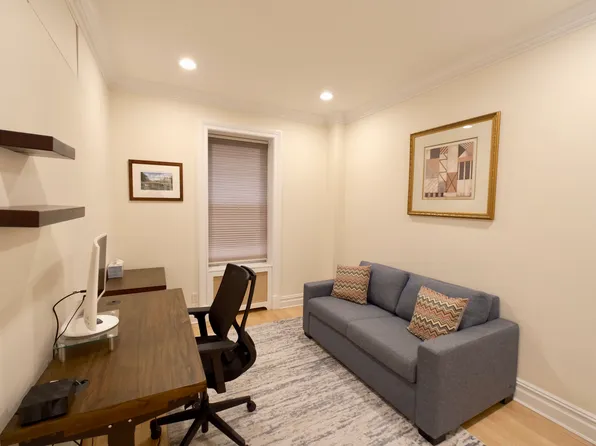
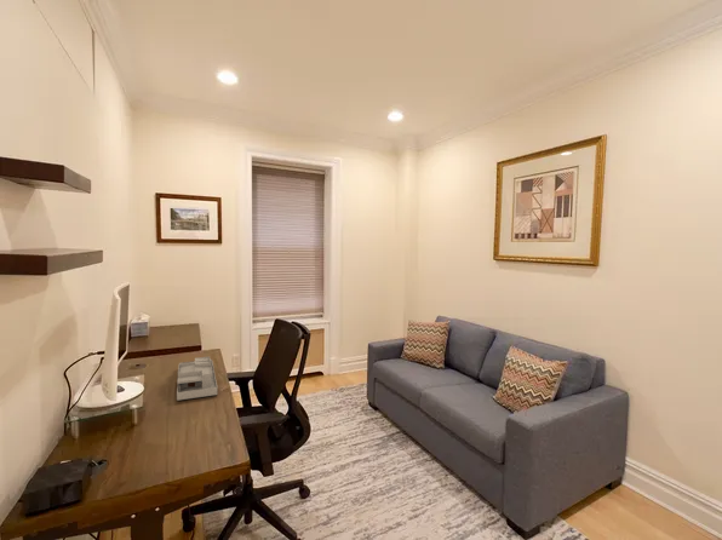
+ desk organizer (196, 372)
